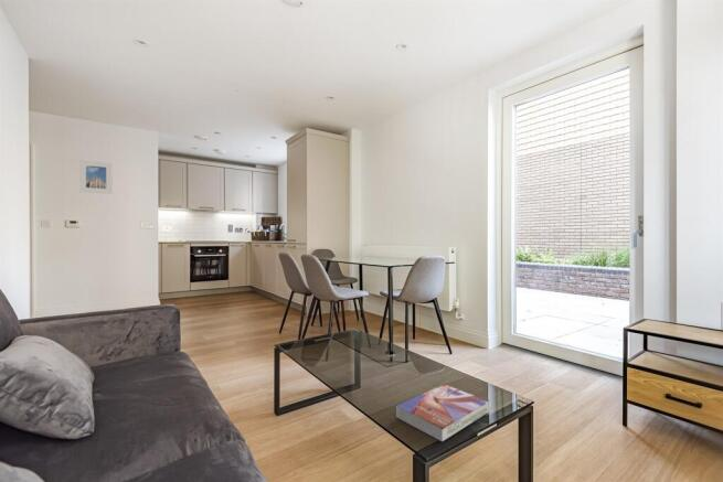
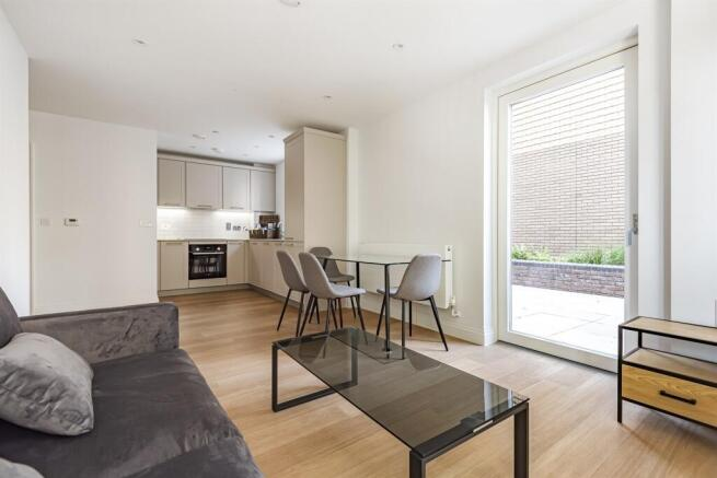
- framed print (96, 176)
- textbook (443, 409)
